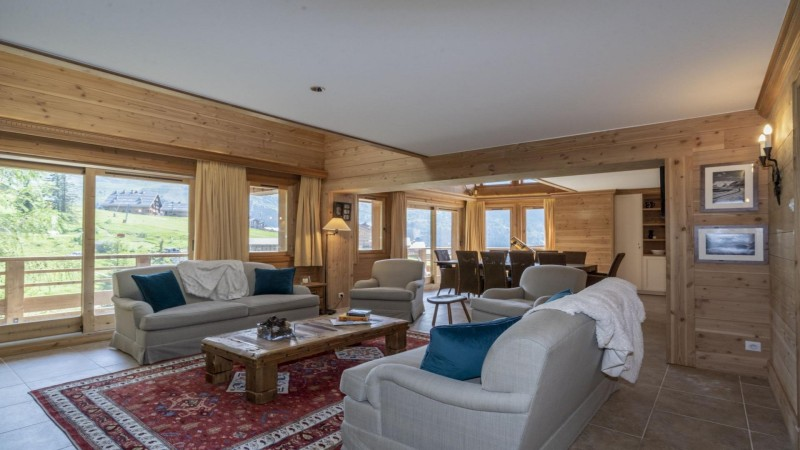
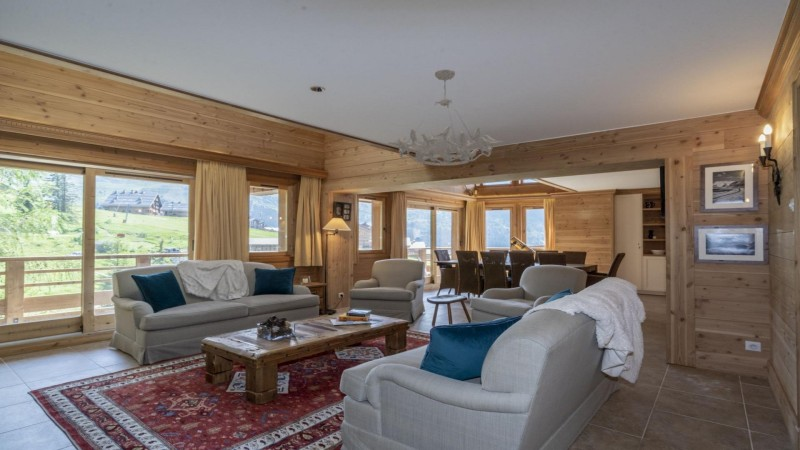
+ chandelier (450, 118)
